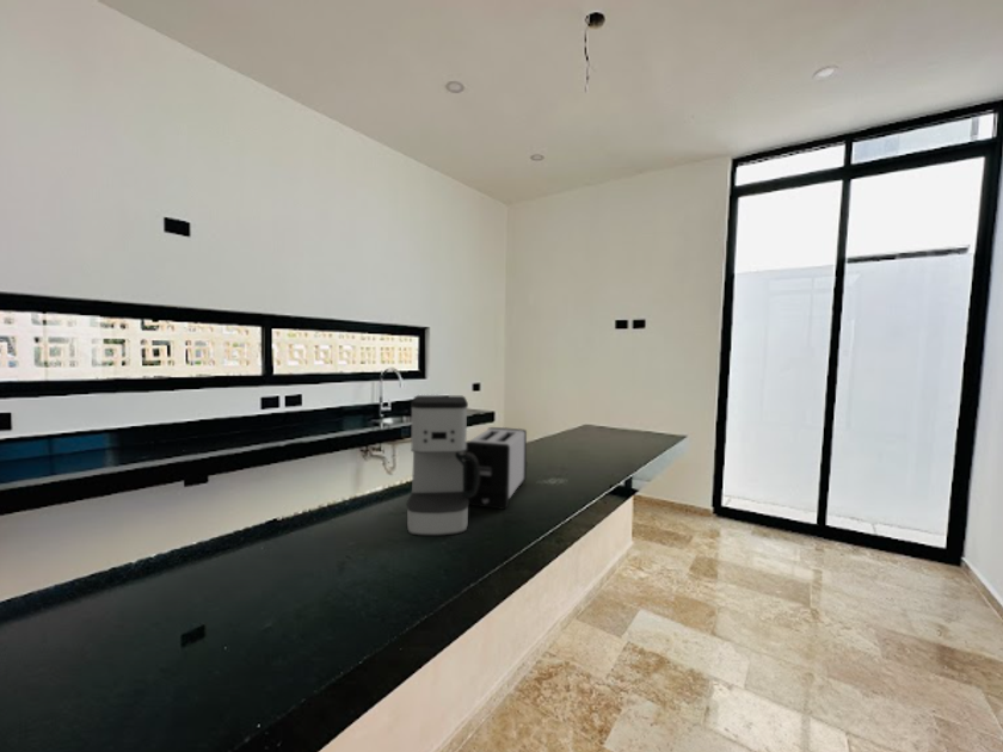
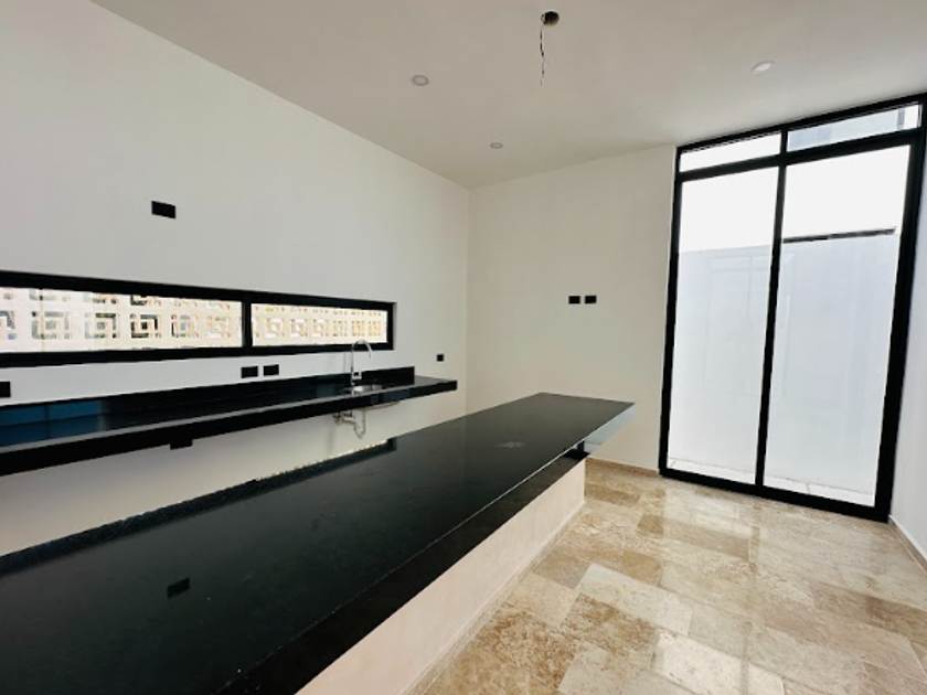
- toaster (496, 464)
- coffee maker (444, 460)
